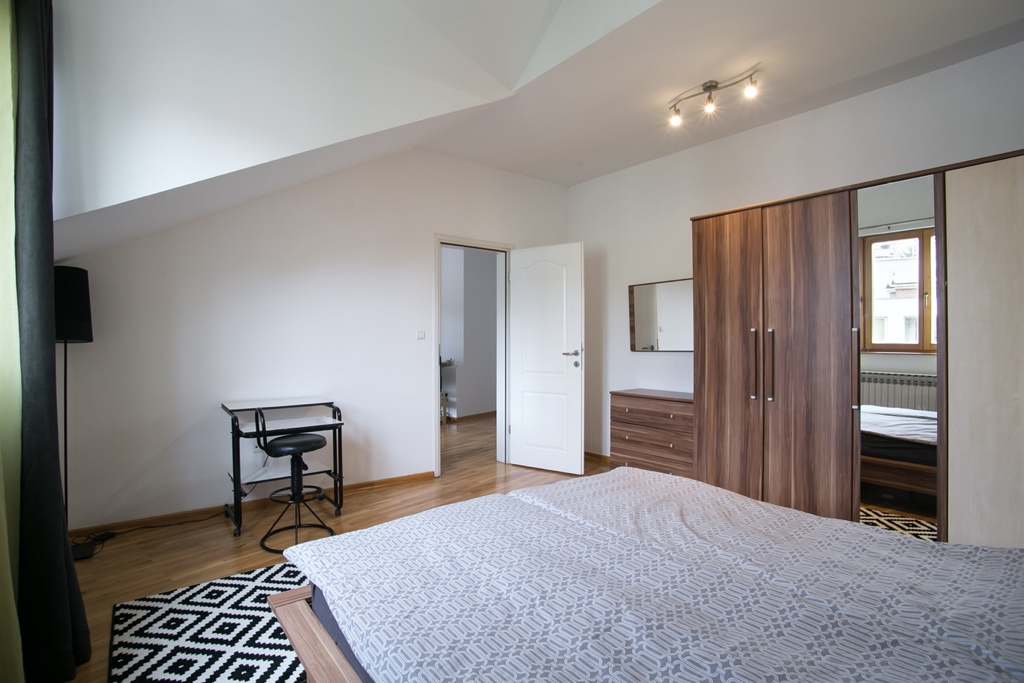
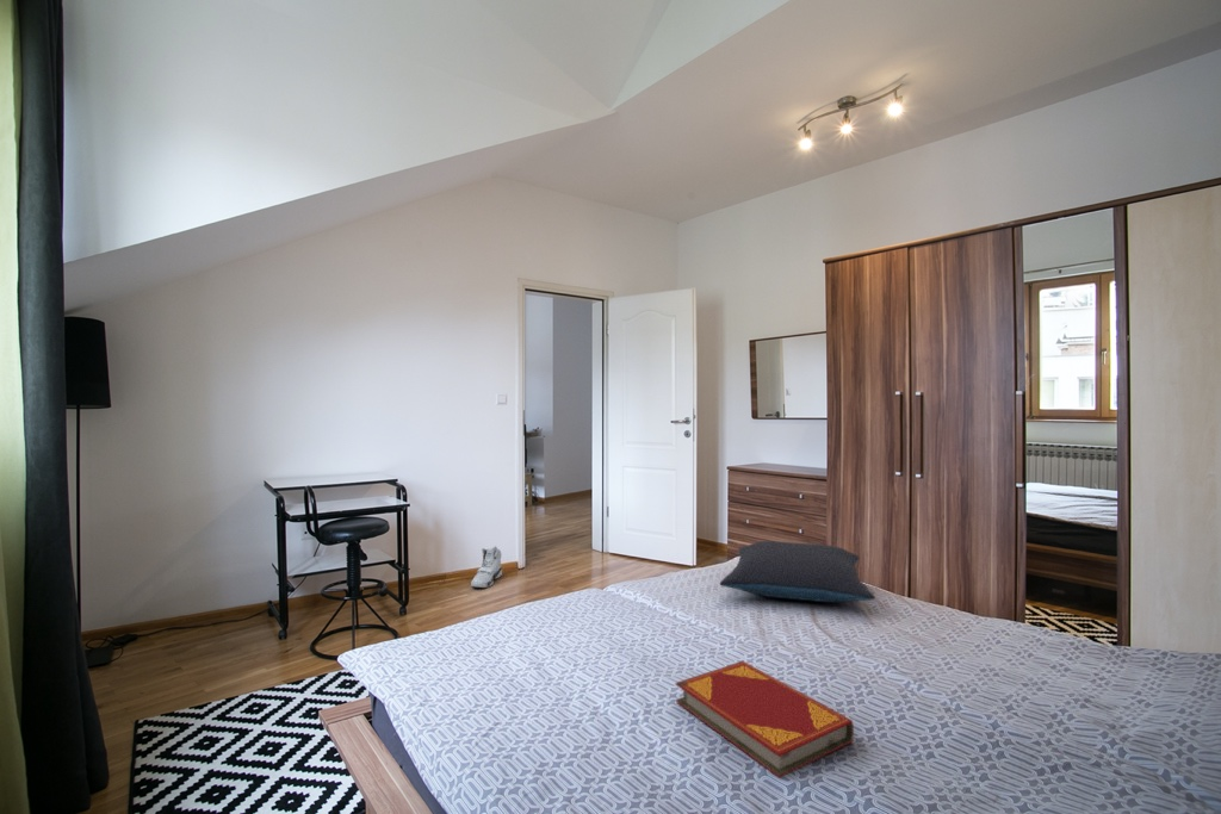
+ hardback book (758, 709)
+ sneaker (486, 566)
+ pillow (794, 570)
